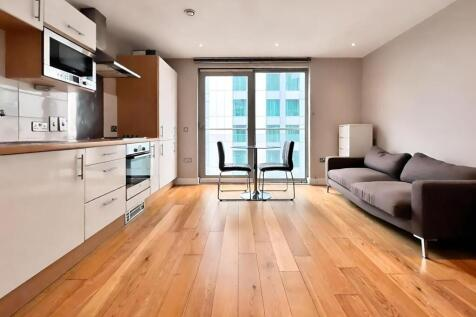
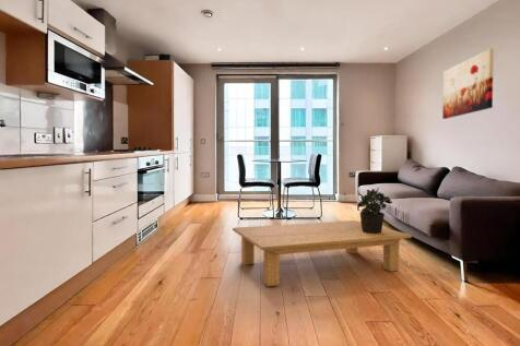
+ wall art (464, 87)
+ coffee table (317, 248)
+ potted plant (374, 210)
